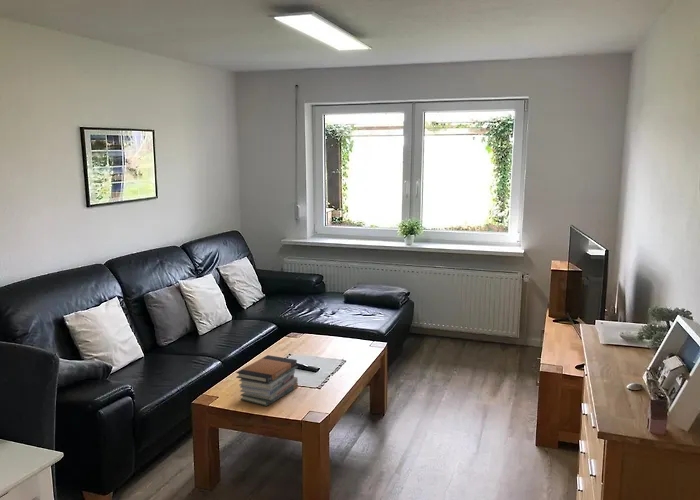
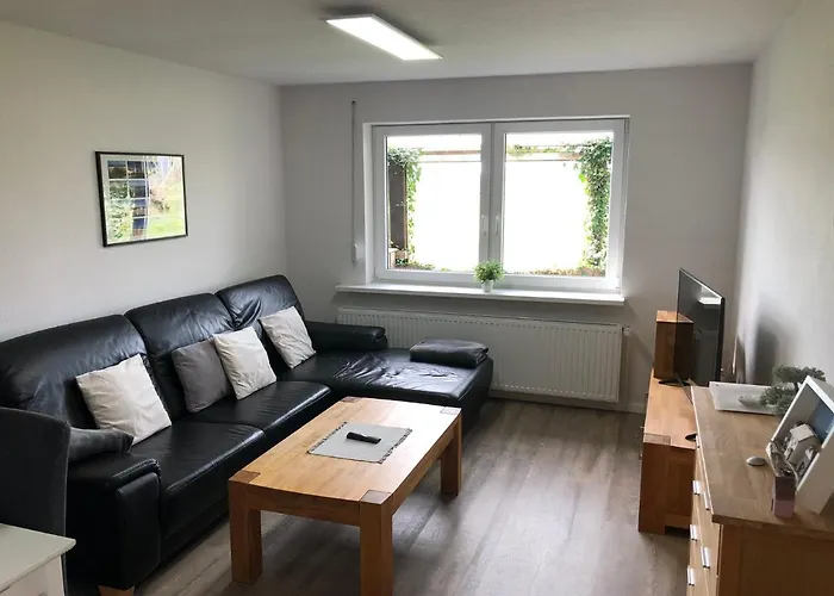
- book stack (268, 379)
